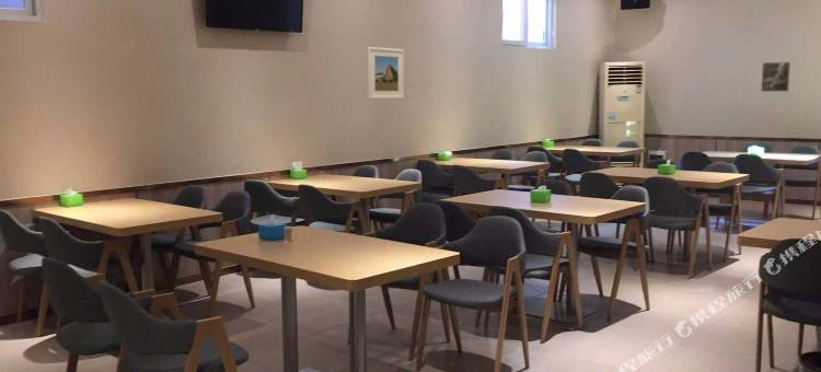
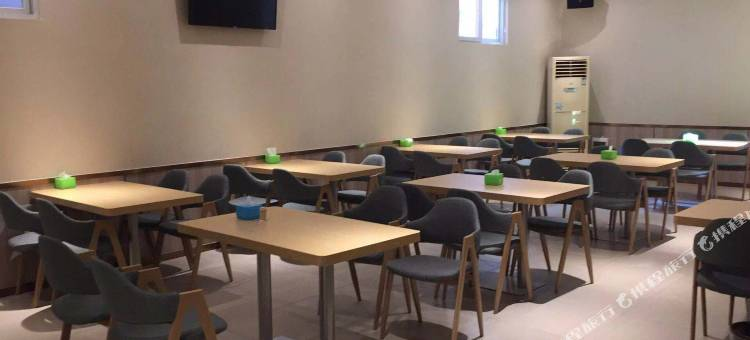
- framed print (775, 77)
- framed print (385, 73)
